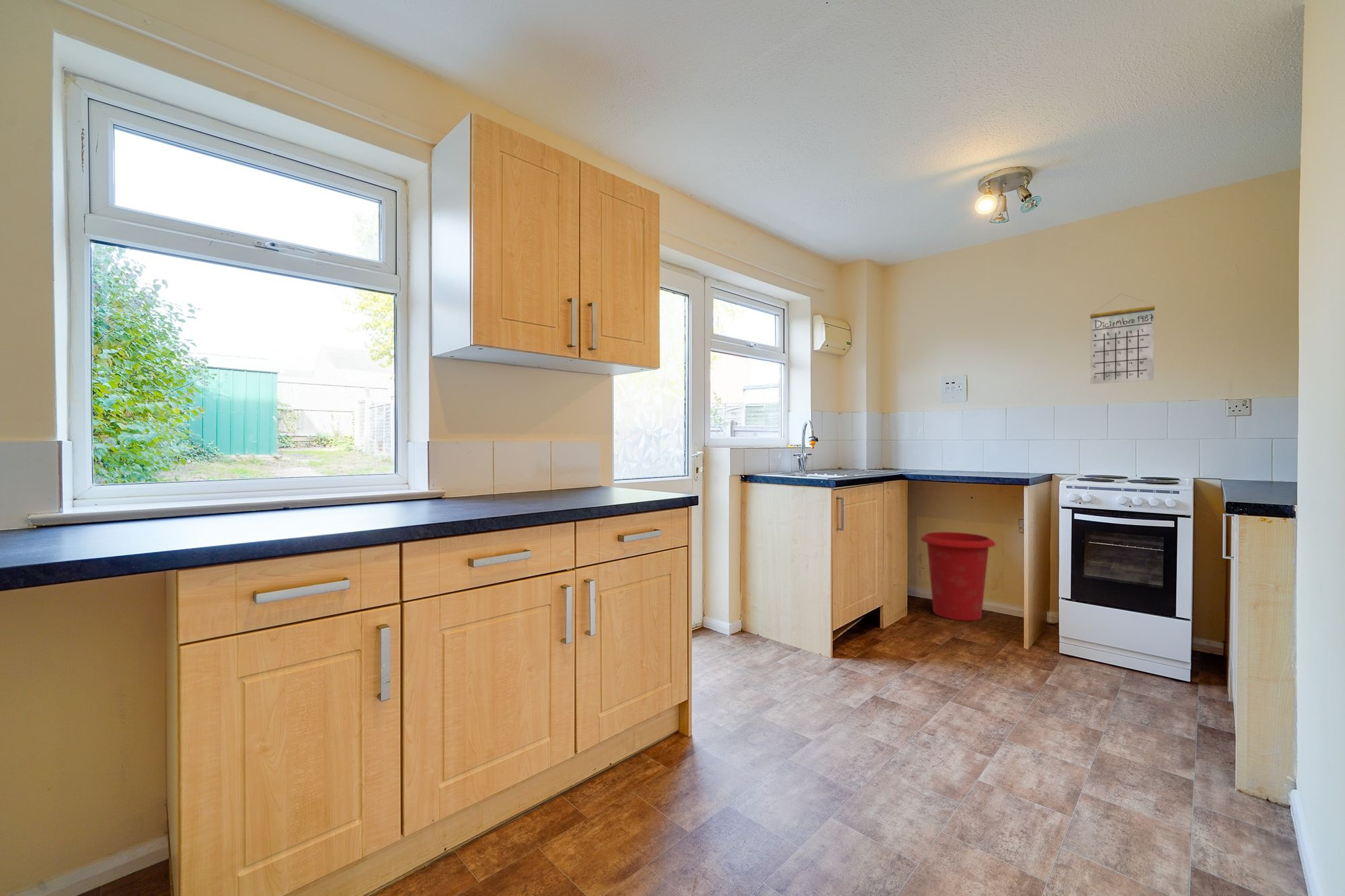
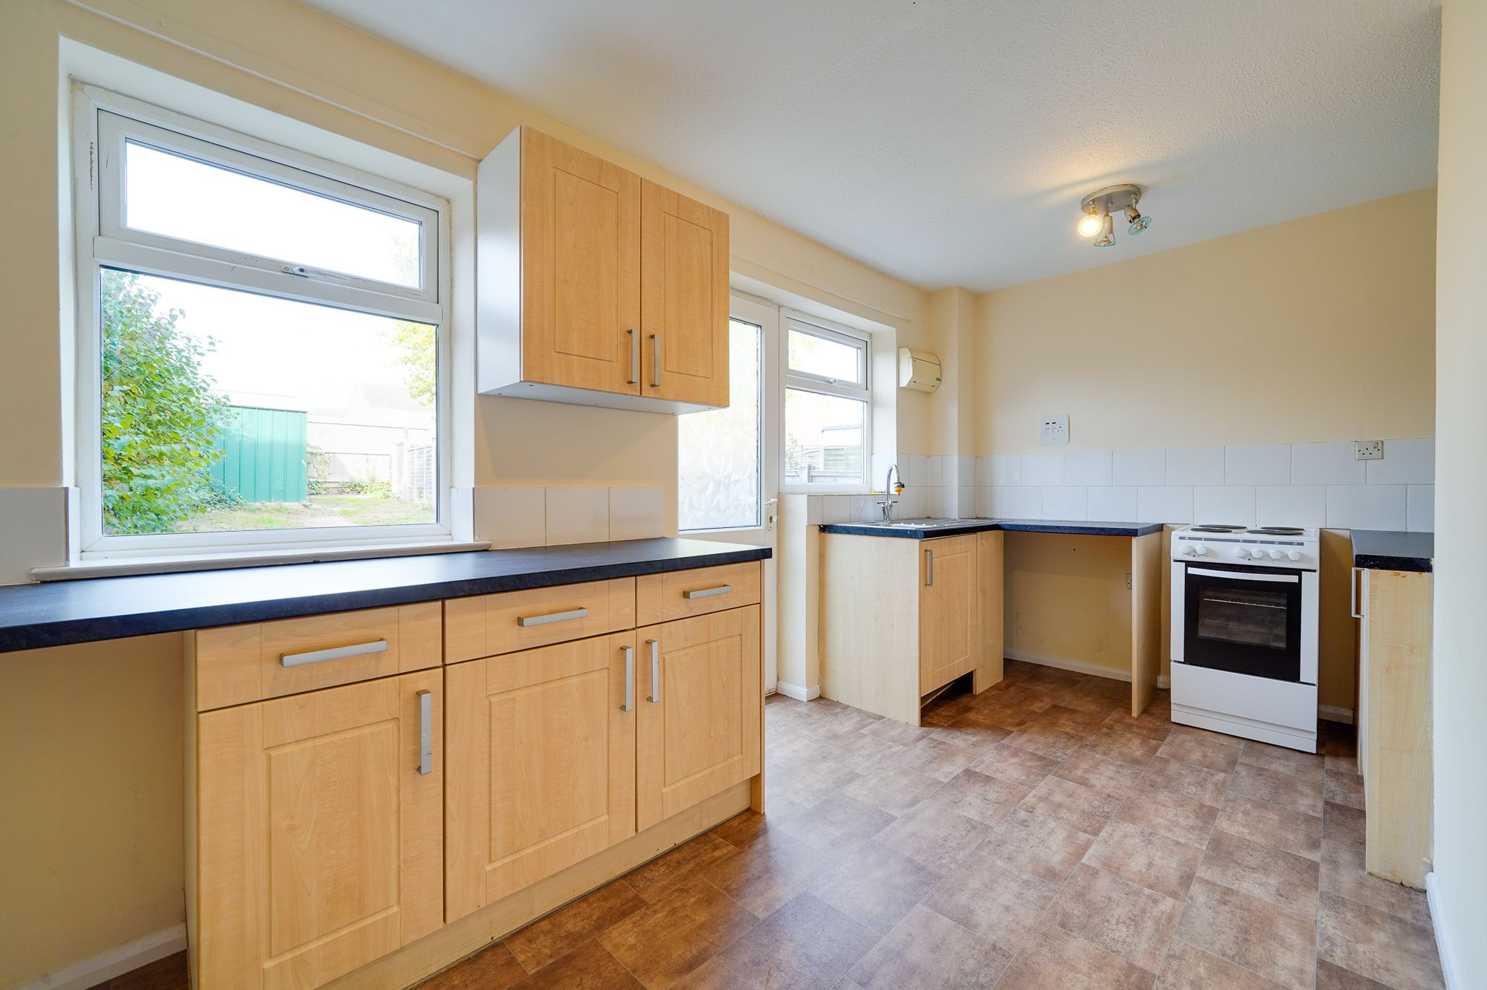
- waste bin (957, 575)
- calendar (1121, 337)
